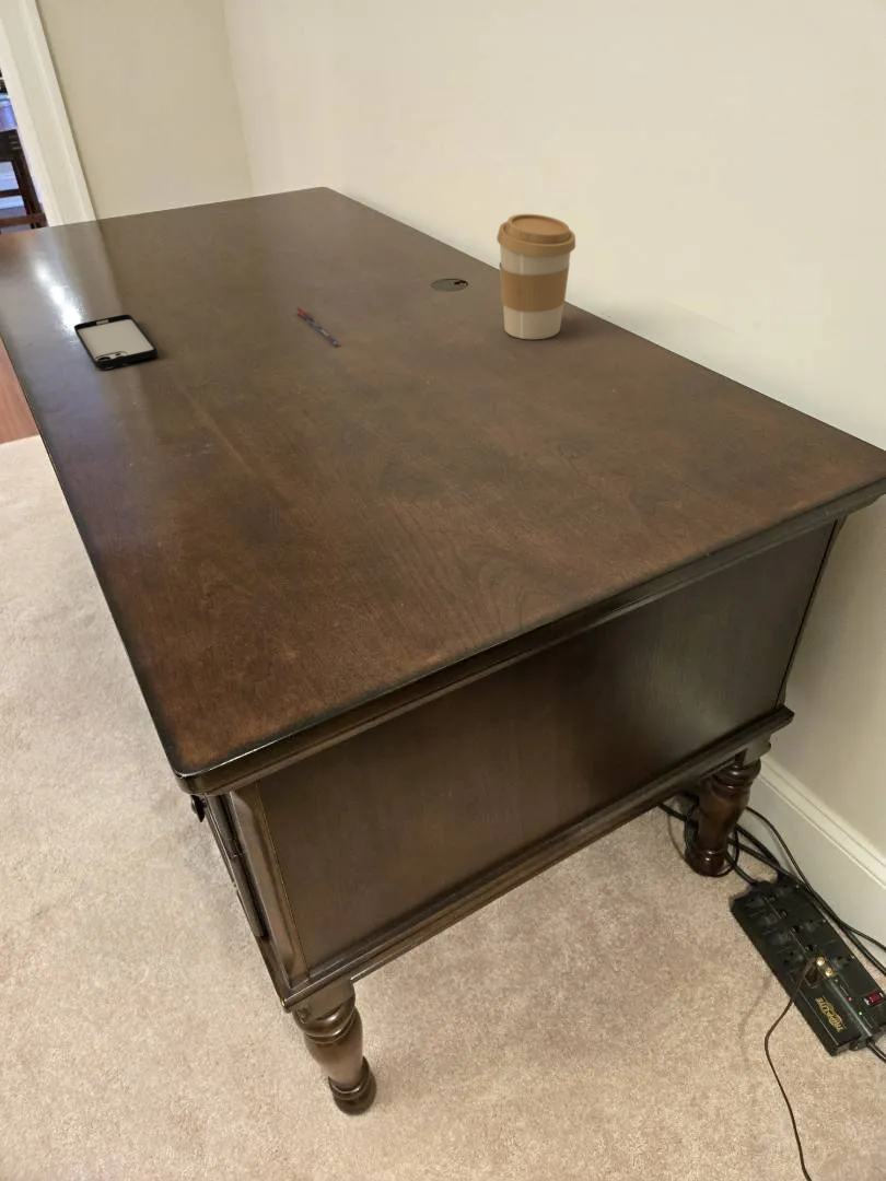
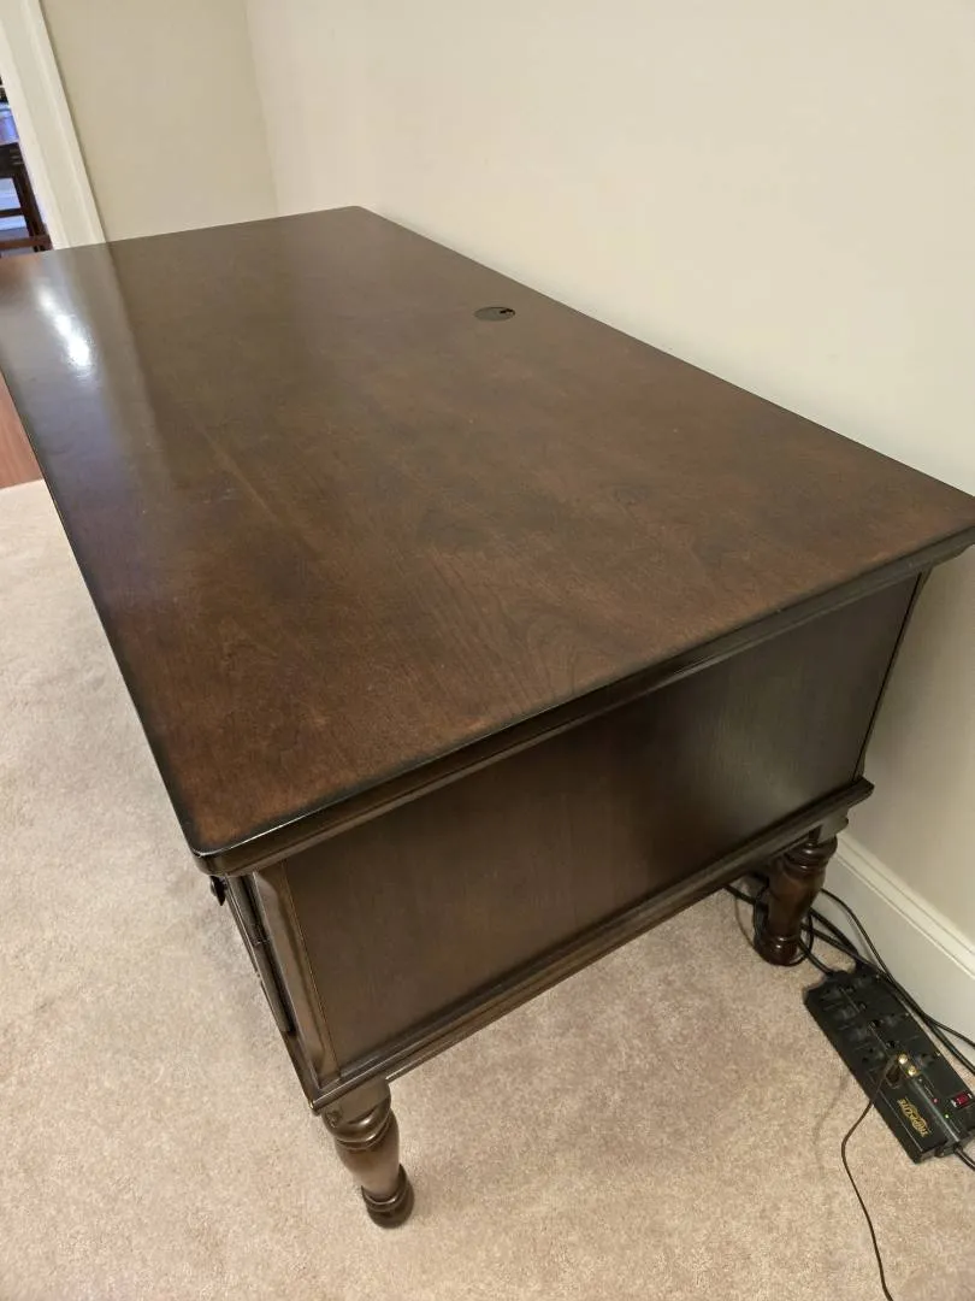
- coffee cup (534, 276)
- pen (316, 325)
- smartphone (114, 339)
